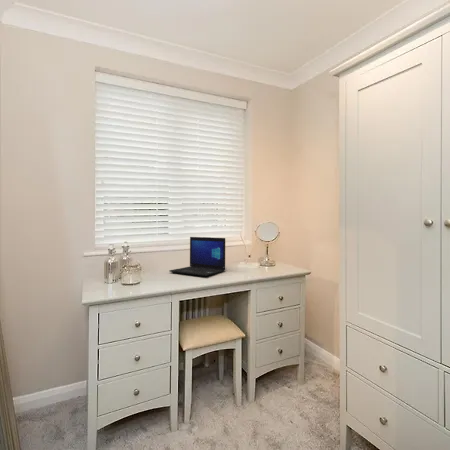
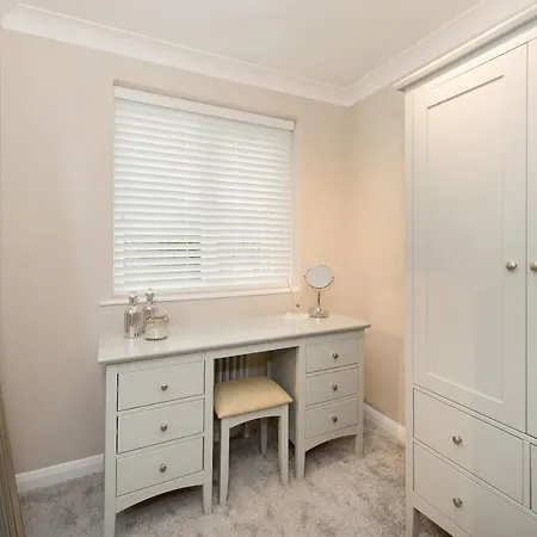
- laptop (197, 254)
